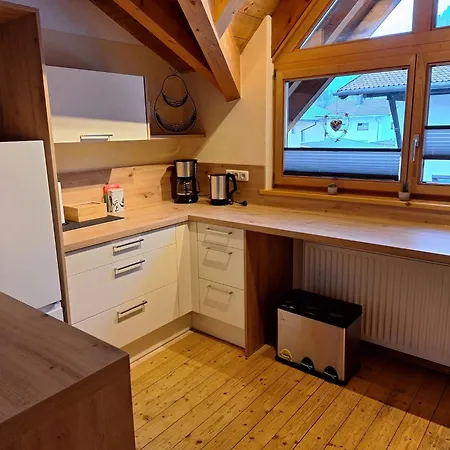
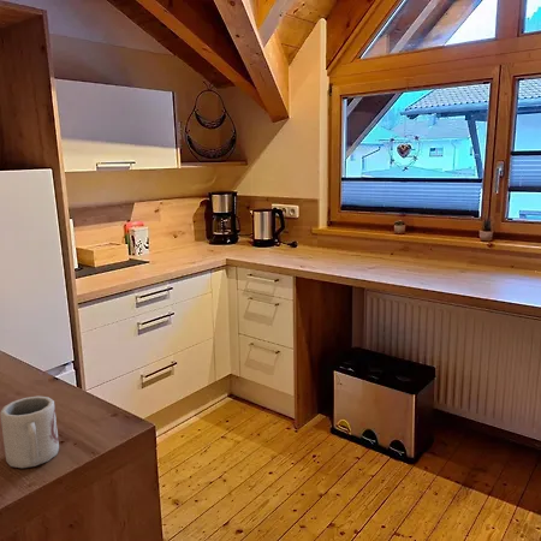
+ cup (30, 434)
